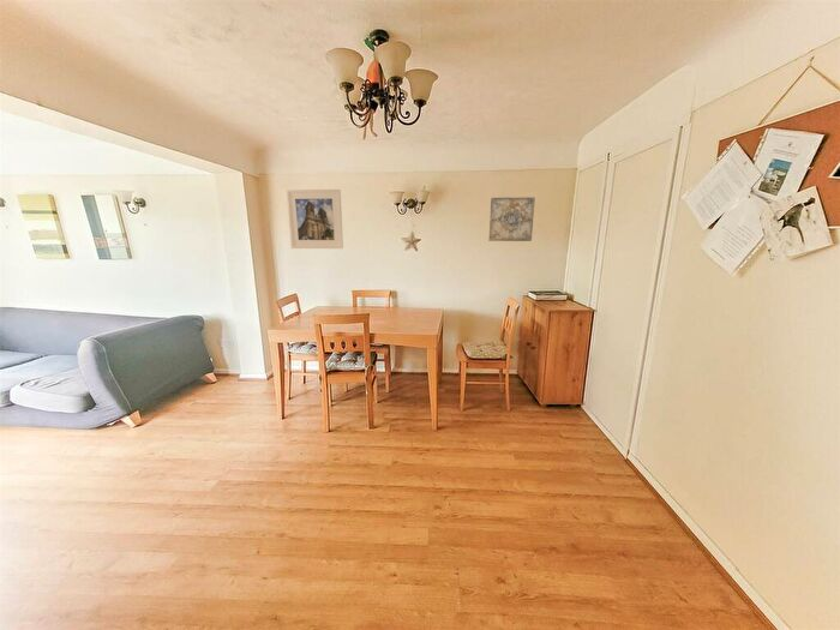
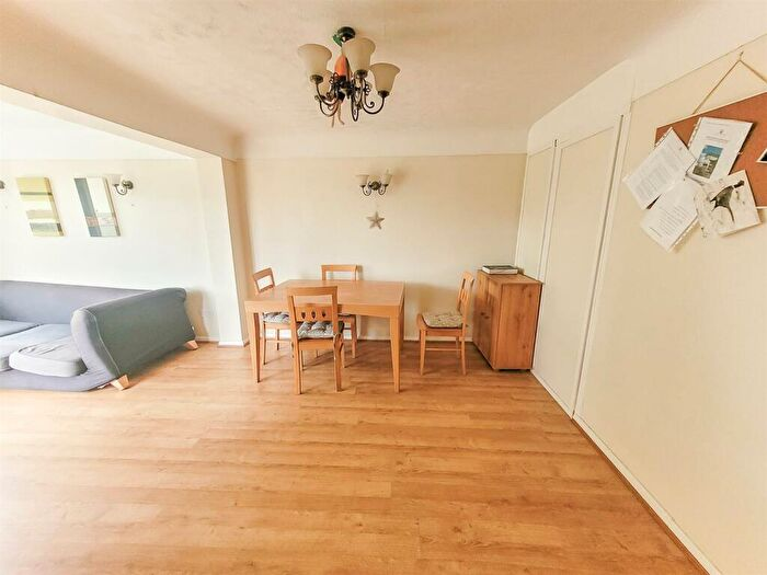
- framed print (314, 220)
- wall art (511, 220)
